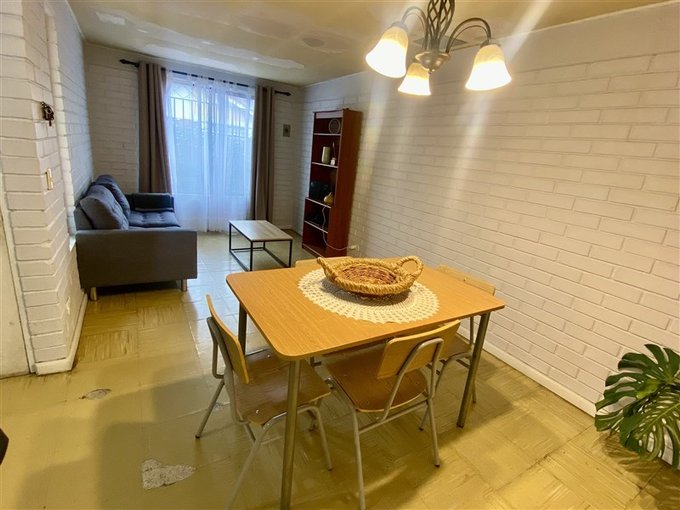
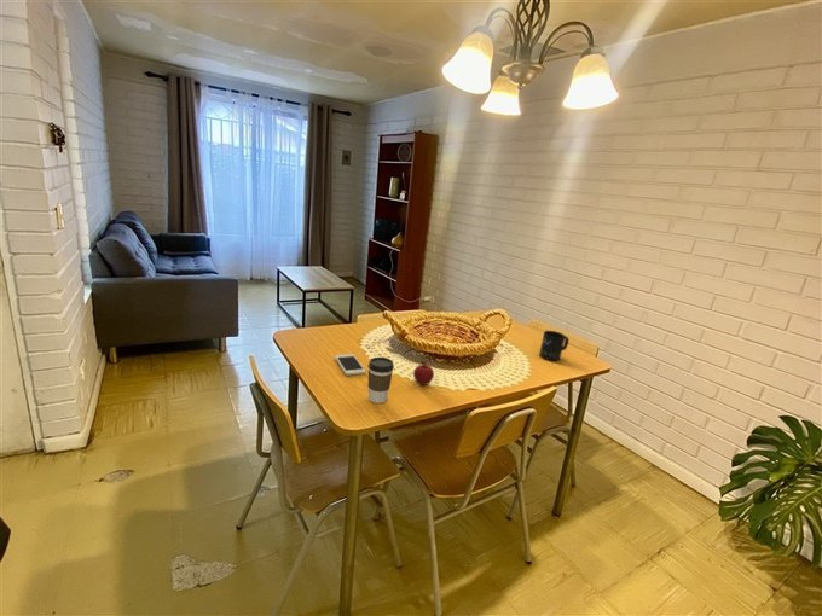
+ mug (555, 344)
+ smartphone (349, 364)
+ coffee cup (380, 379)
+ apple (423, 372)
